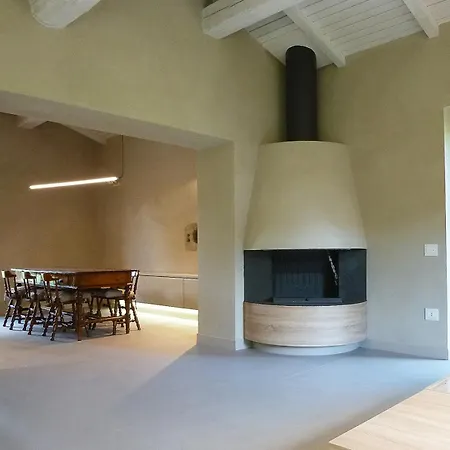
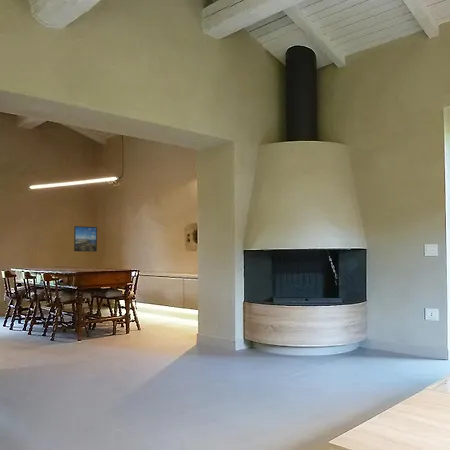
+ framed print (85, 239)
